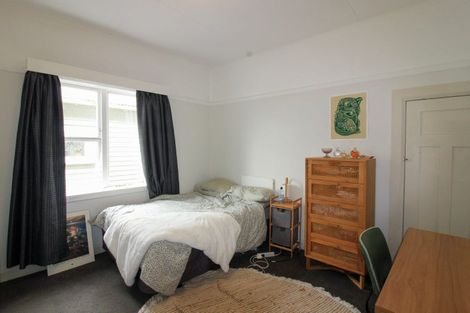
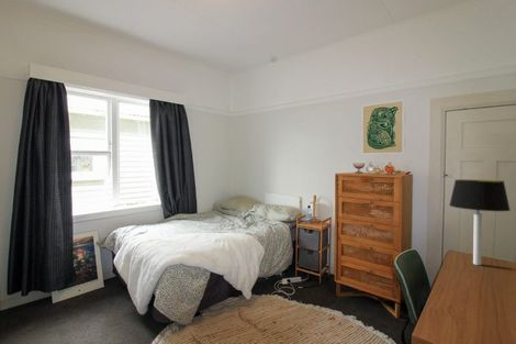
+ table lamp (478, 222)
